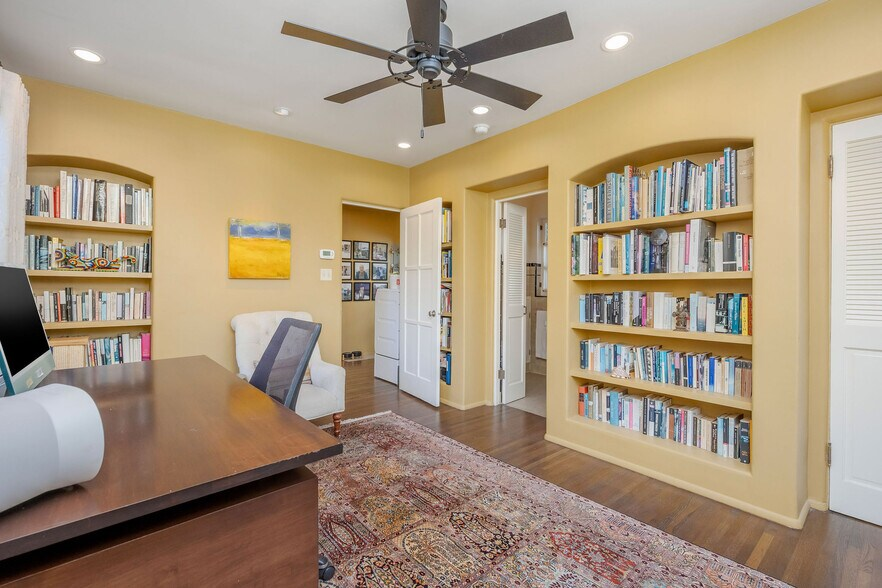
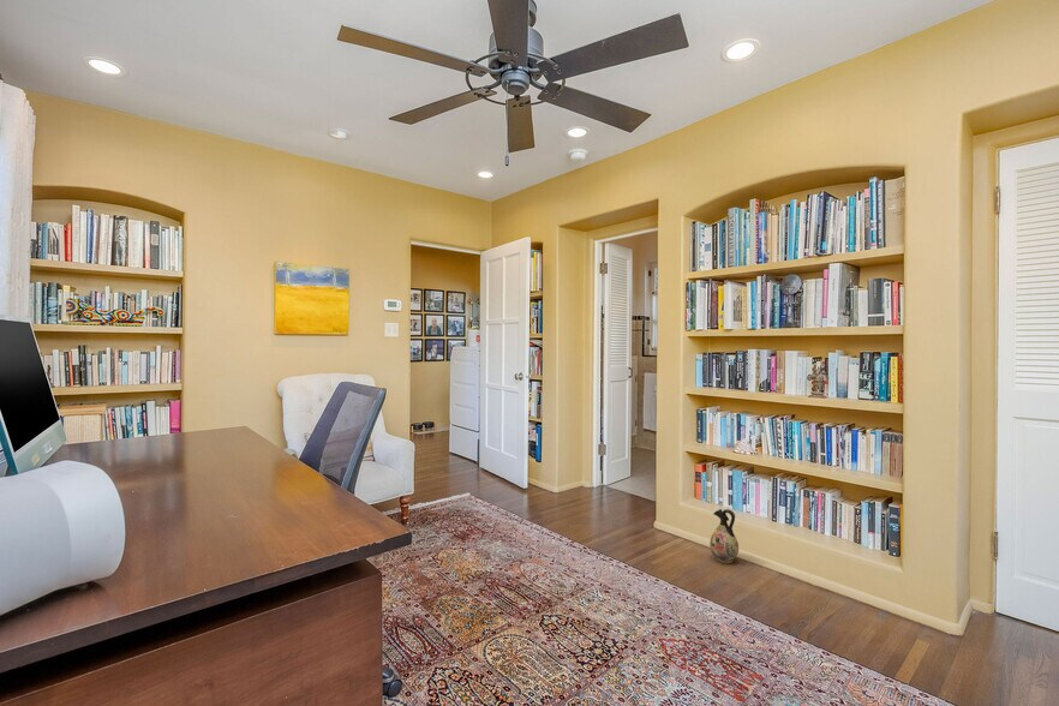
+ ceramic jug (725, 533)
